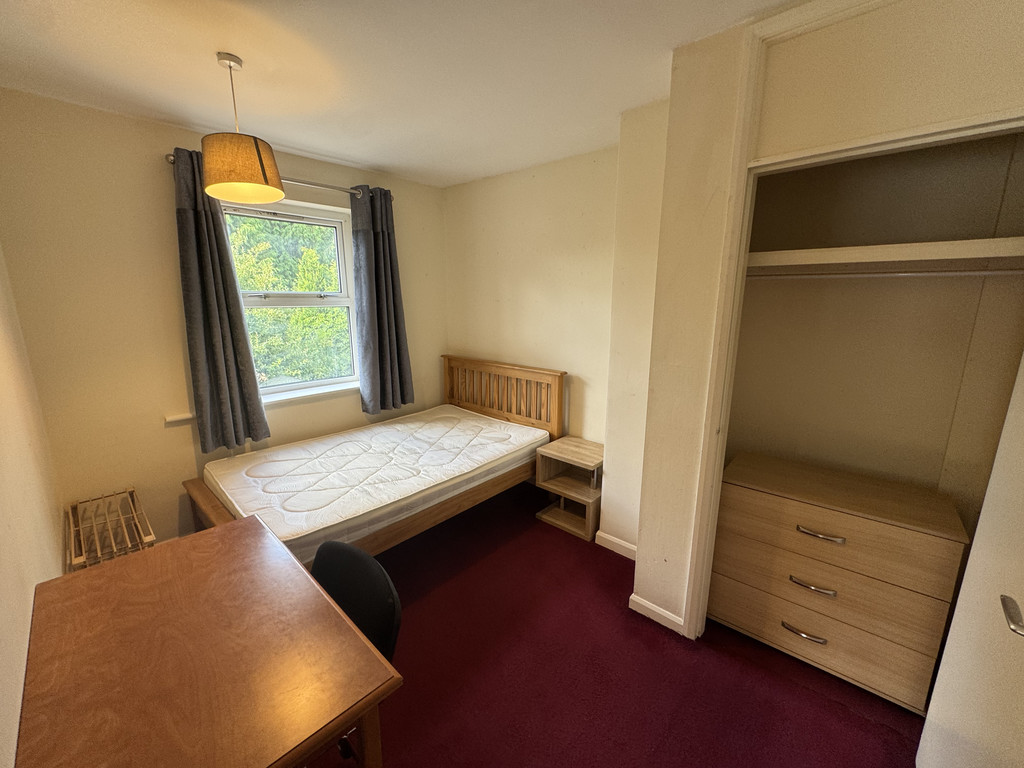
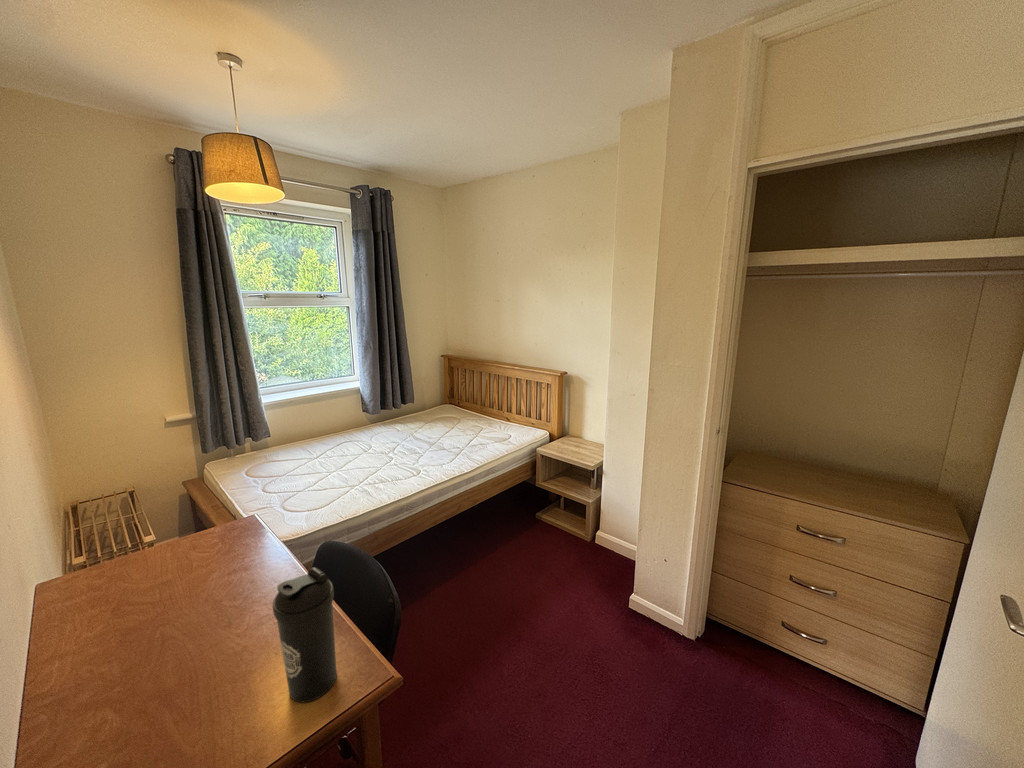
+ water bottle (307, 632)
